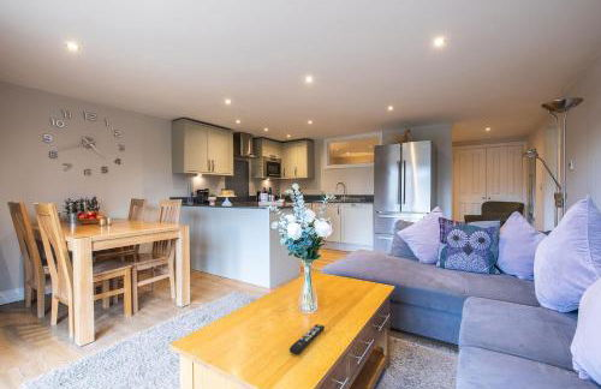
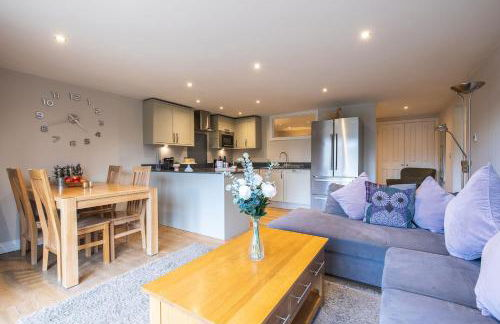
- remote control (308, 337)
